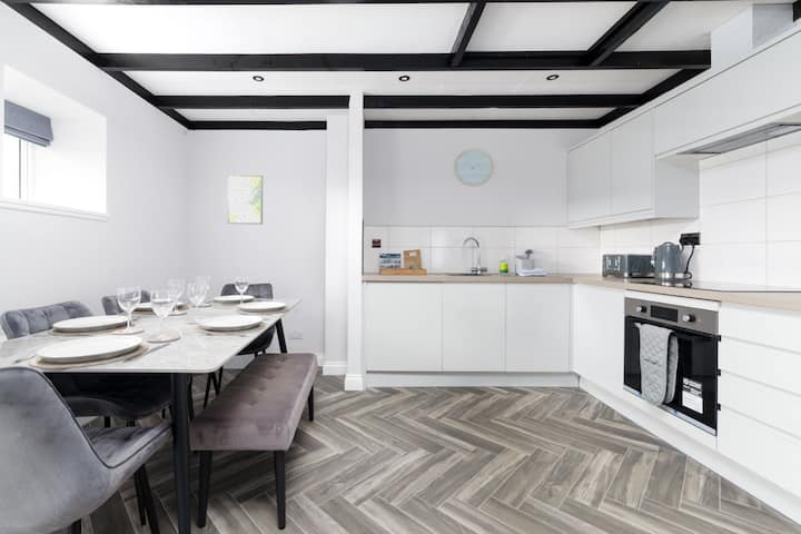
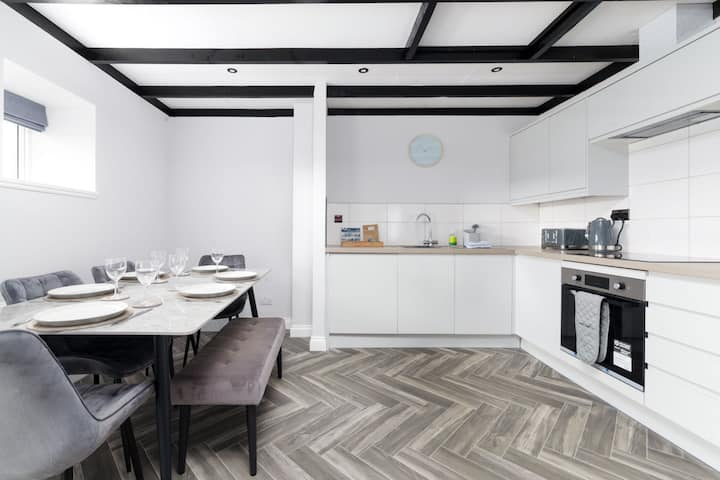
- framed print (245, 199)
